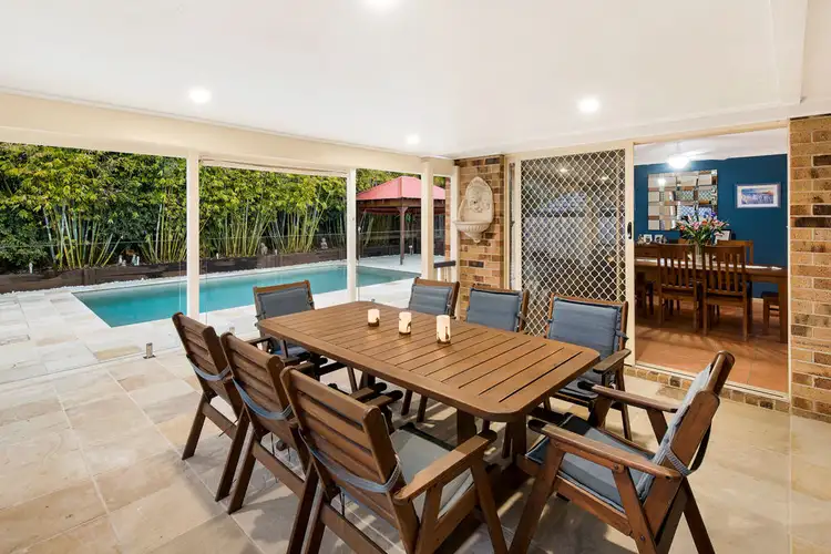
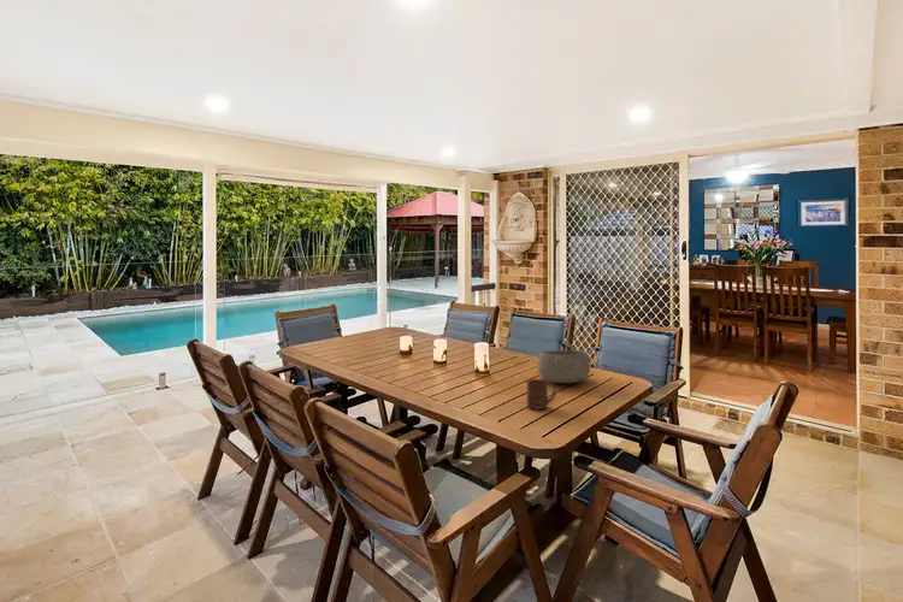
+ bowl (563, 366)
+ cup (539, 394)
